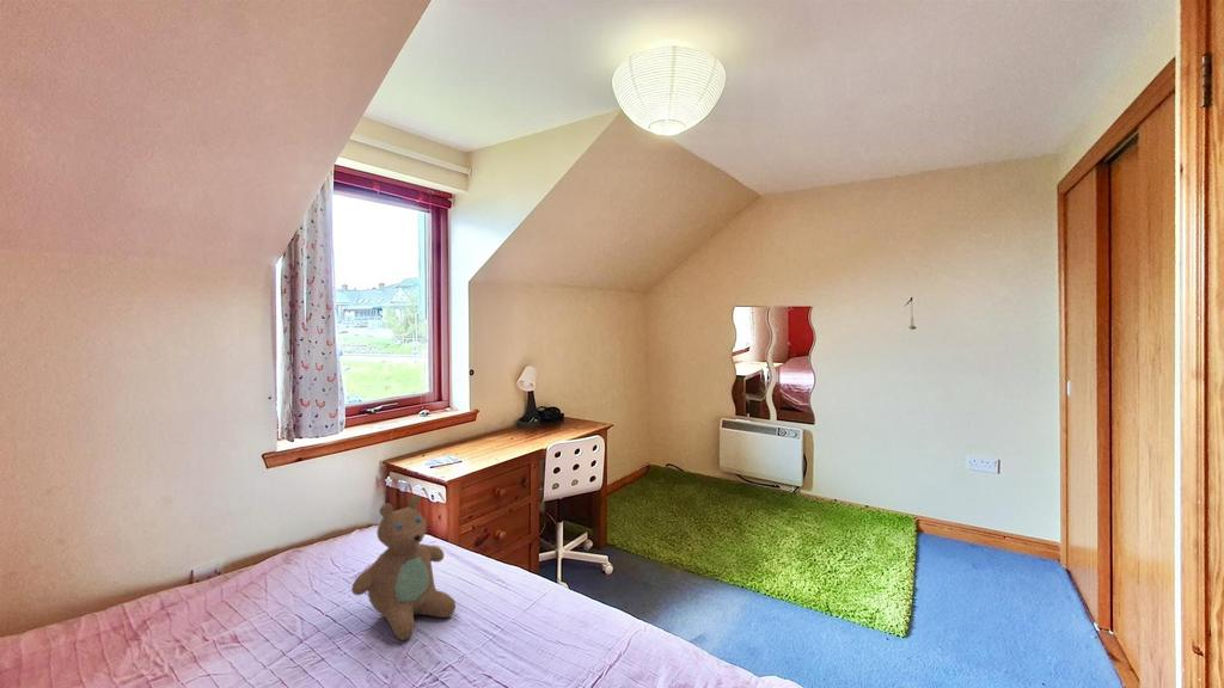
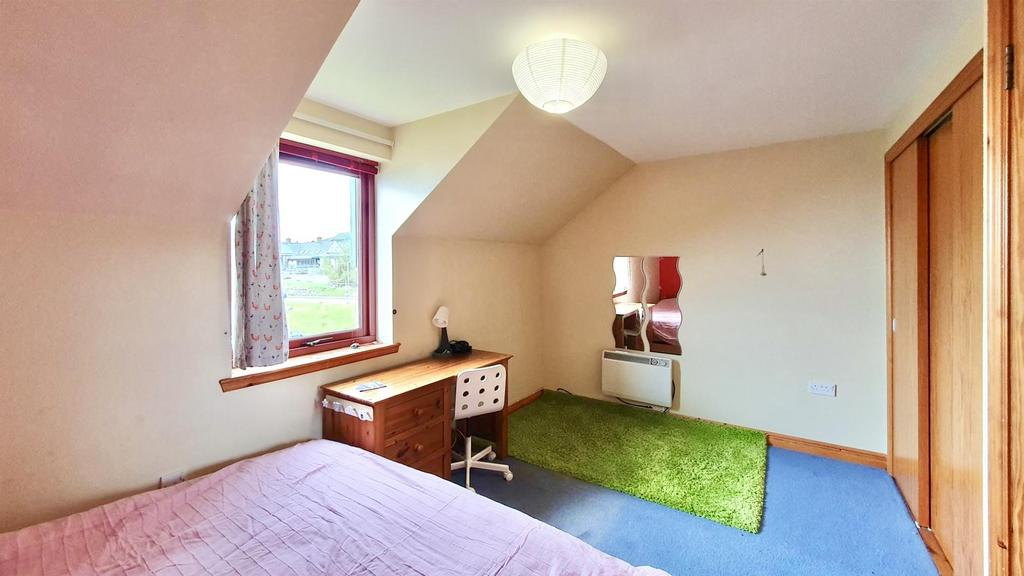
- teddy bear (409, 559)
